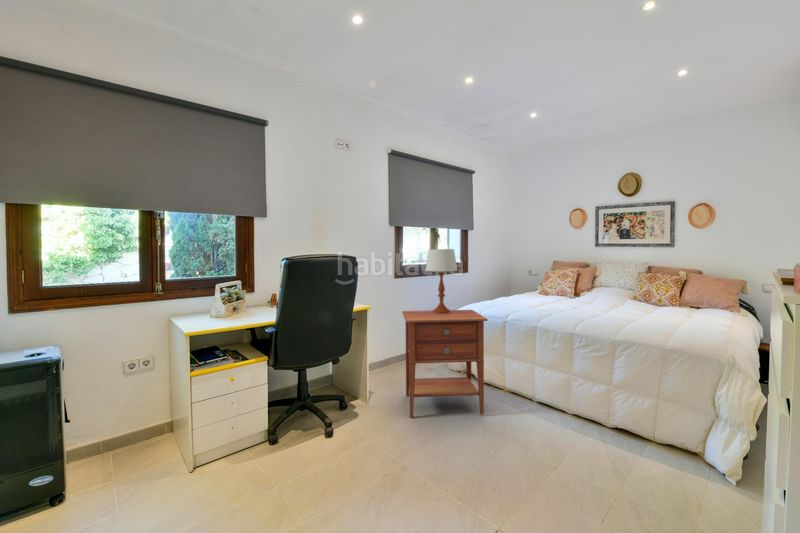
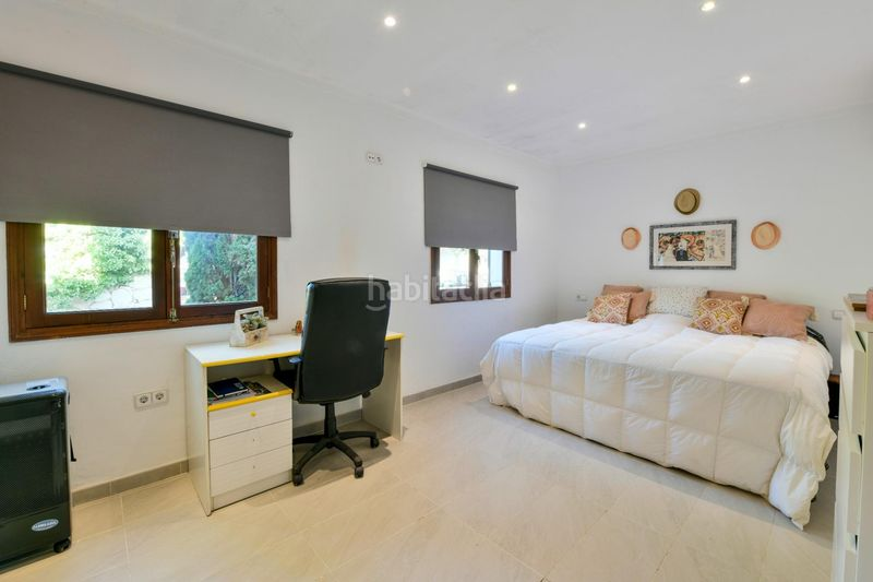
- nightstand (442, 359)
- table lamp (441, 280)
